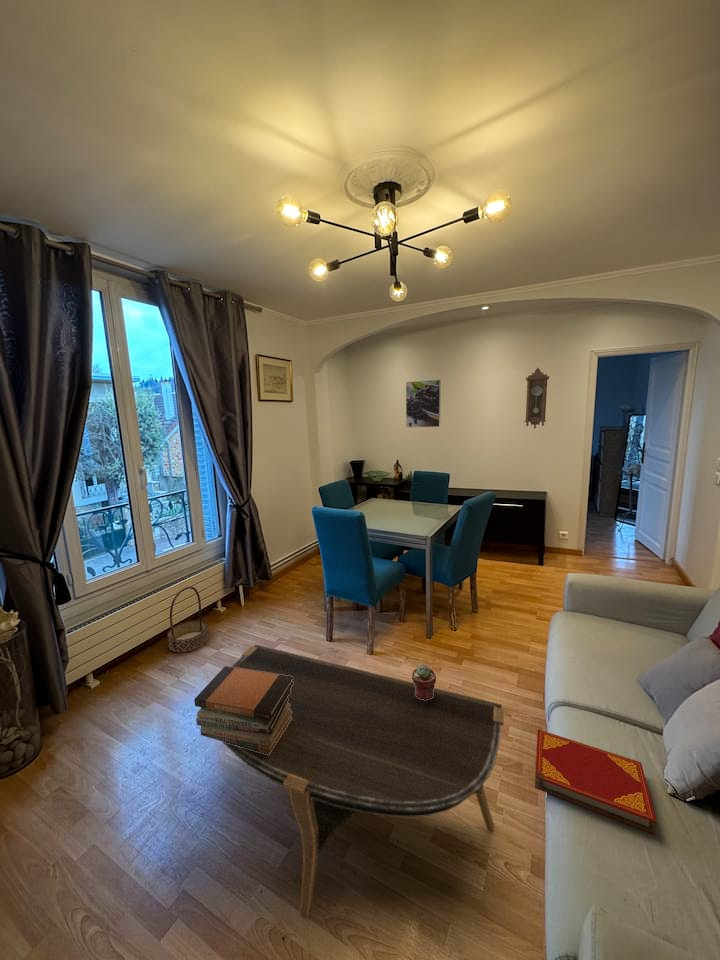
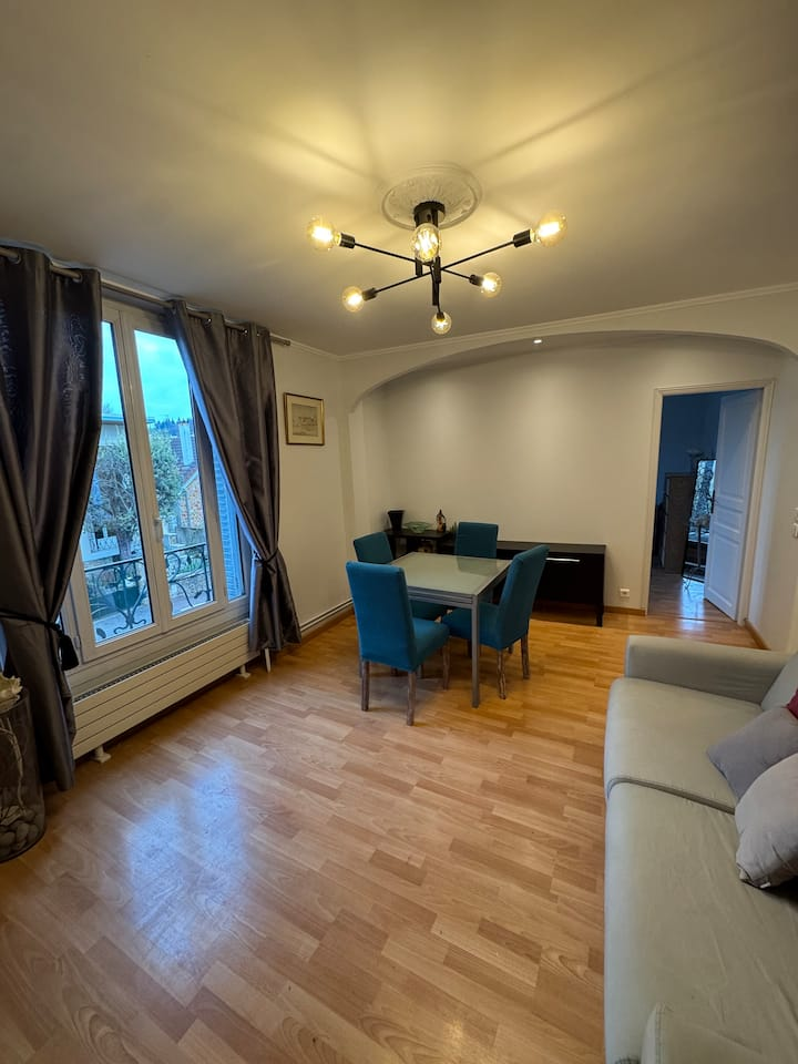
- hardback book (588, 774)
- coffee table (336, 777)
- potted succulent (423, 679)
- basket (187, 621)
- book stack (245, 706)
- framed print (422, 404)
- pendulum clock (536, 398)
